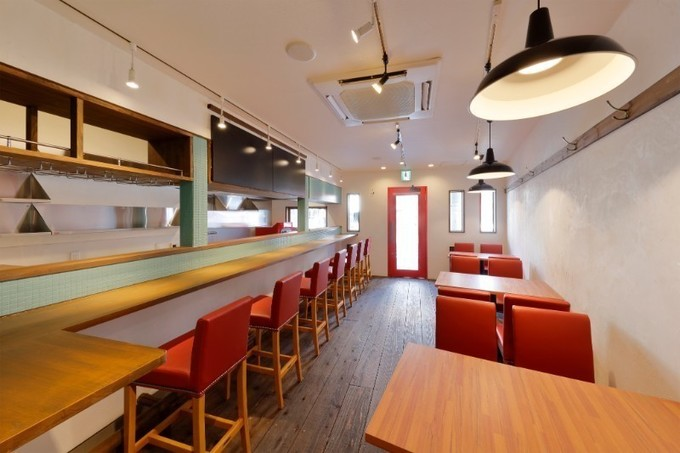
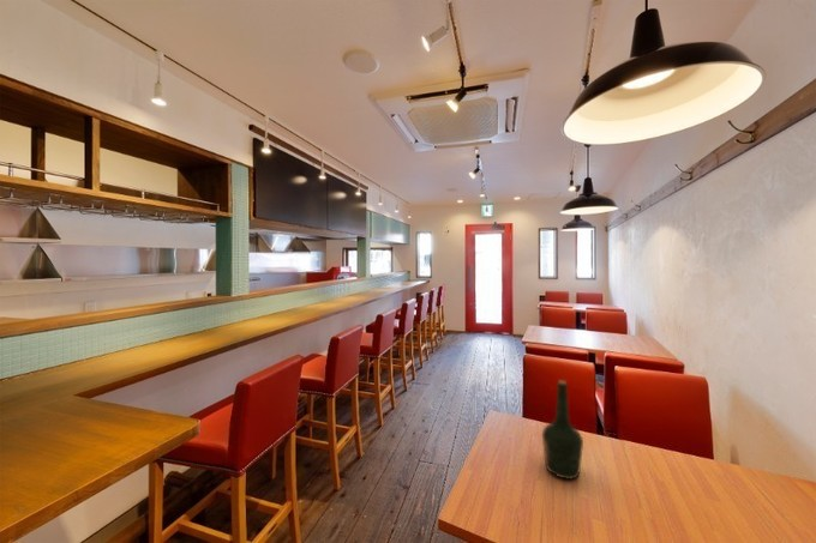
+ bottle (562, 426)
